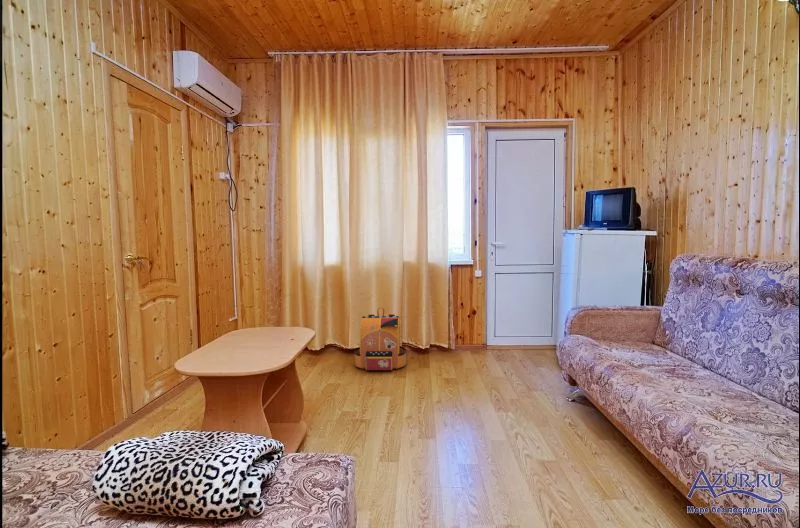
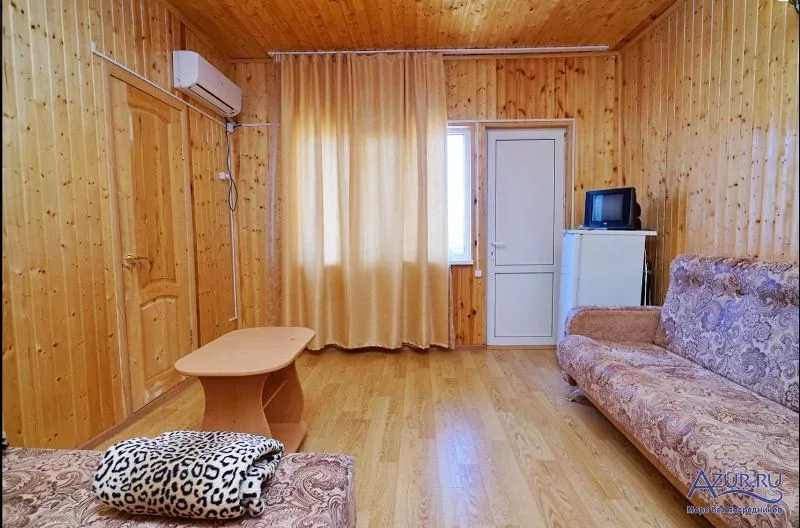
- backpack (380, 336)
